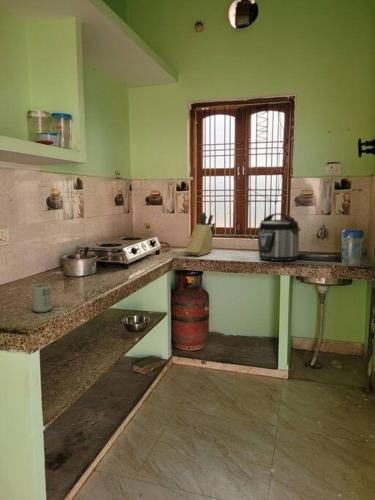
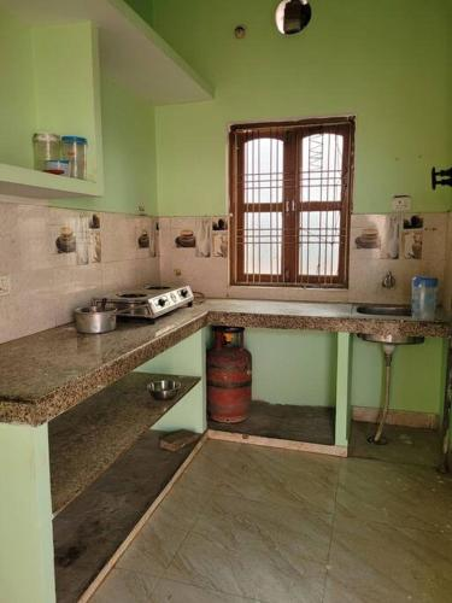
- knife block (201, 233)
- pressure cooker (278, 236)
- cup (41, 297)
